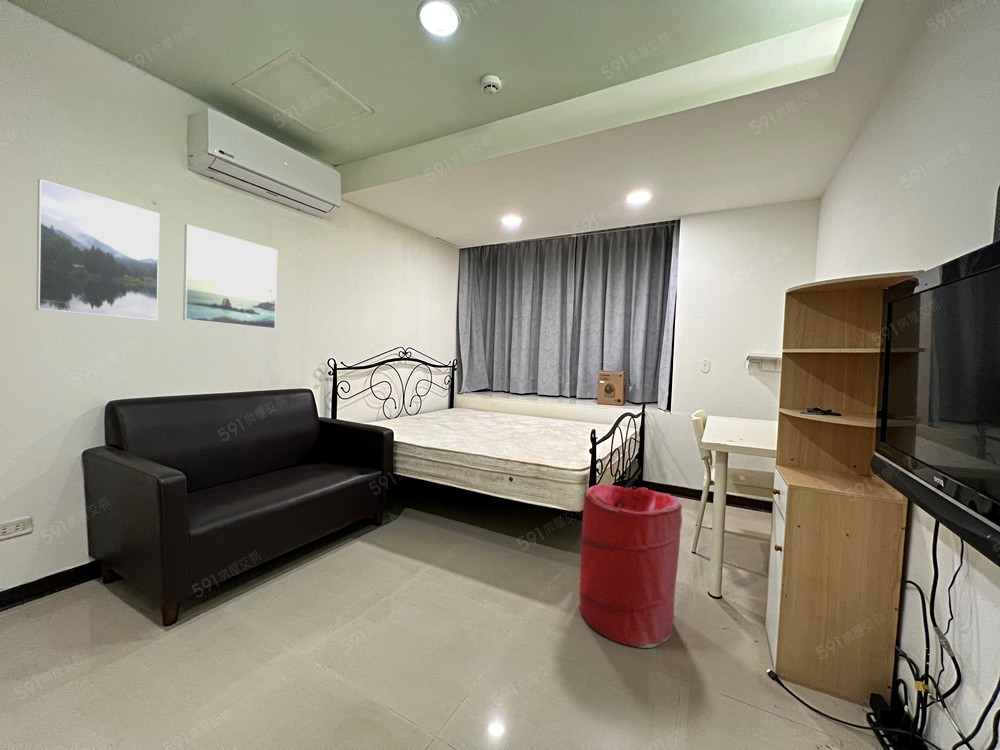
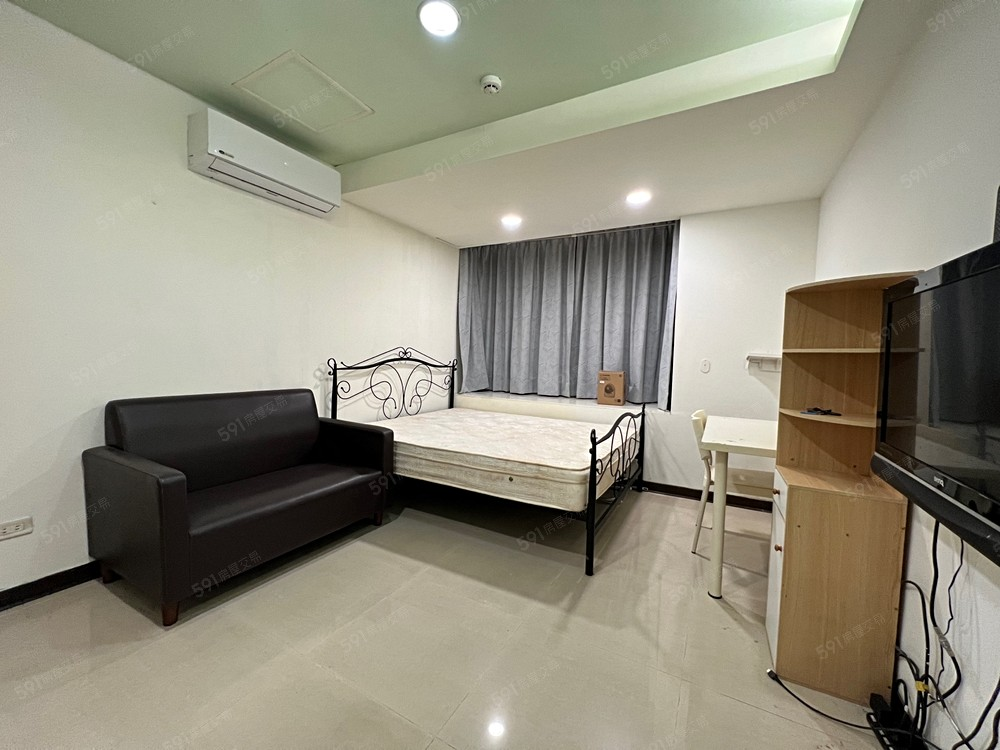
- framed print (103, 257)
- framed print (234, 281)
- laundry hamper (628, 553)
